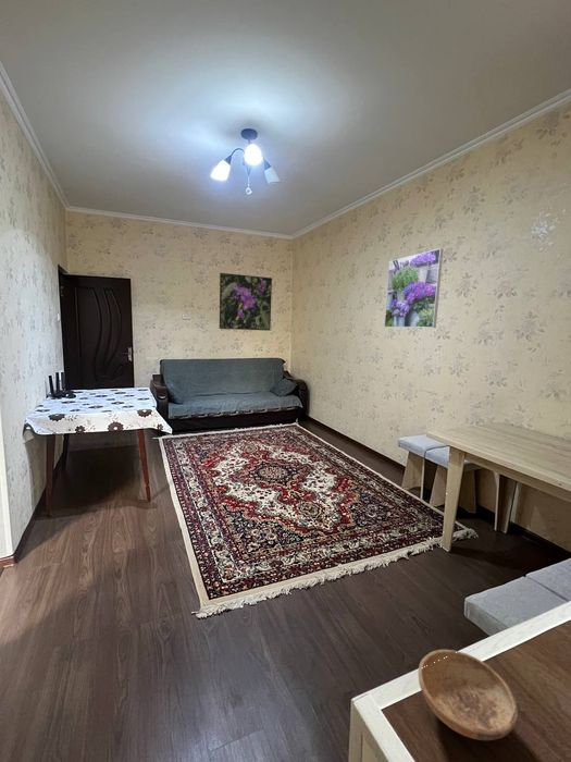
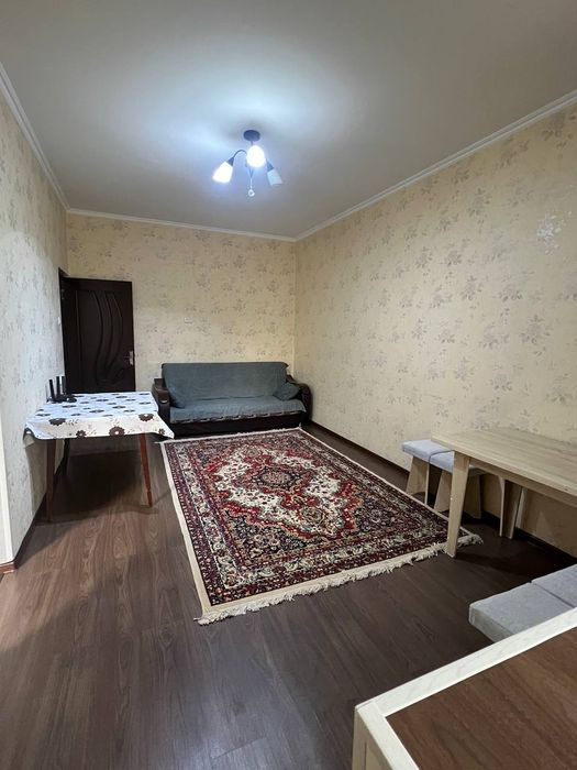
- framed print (410, 292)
- bowl (463, 699)
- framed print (246, 303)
